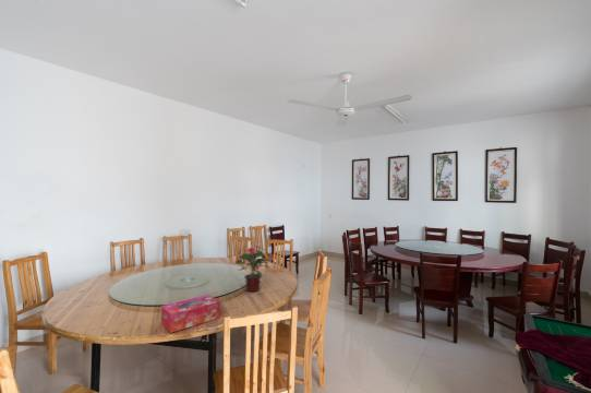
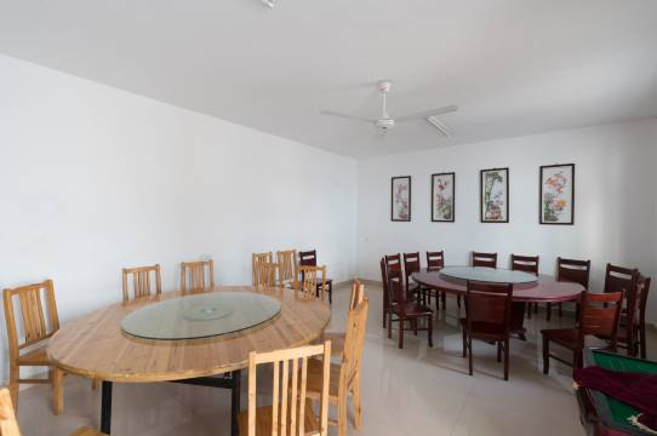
- tissue box (191, 311)
- potted flower (249, 265)
